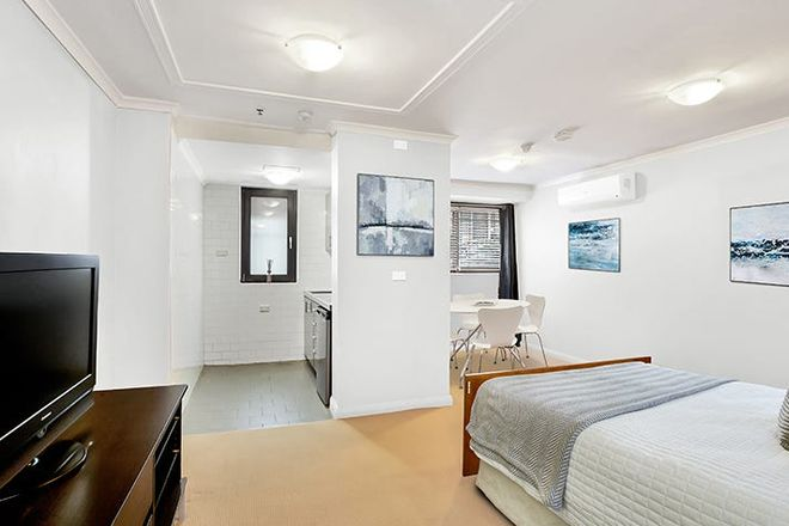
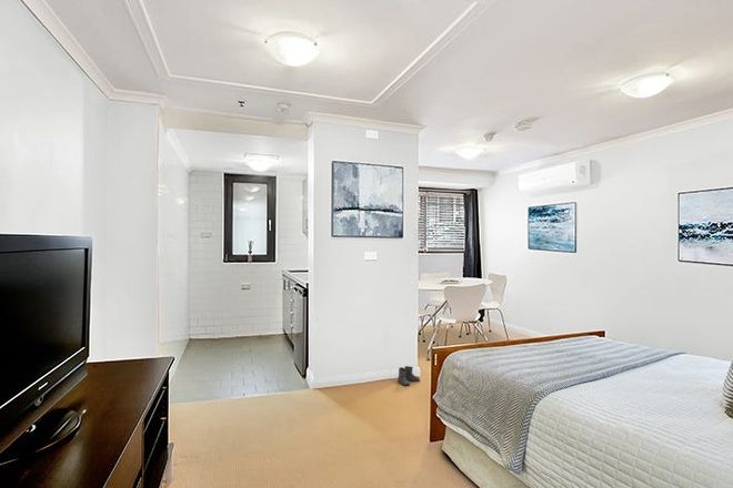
+ boots (406, 375)
